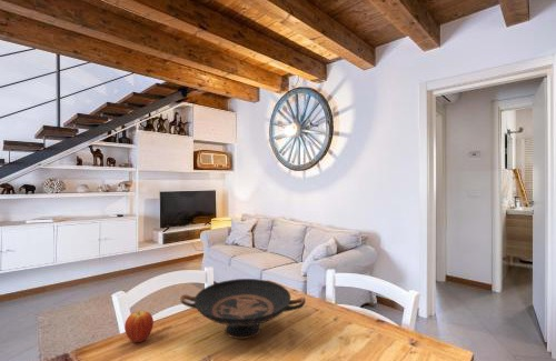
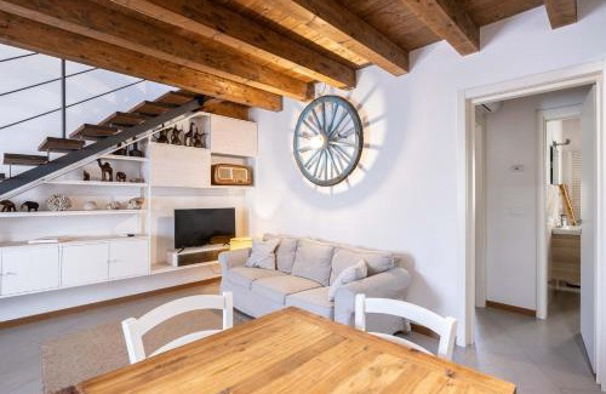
- fruit (139, 324)
- decorative bowl (242, 312)
